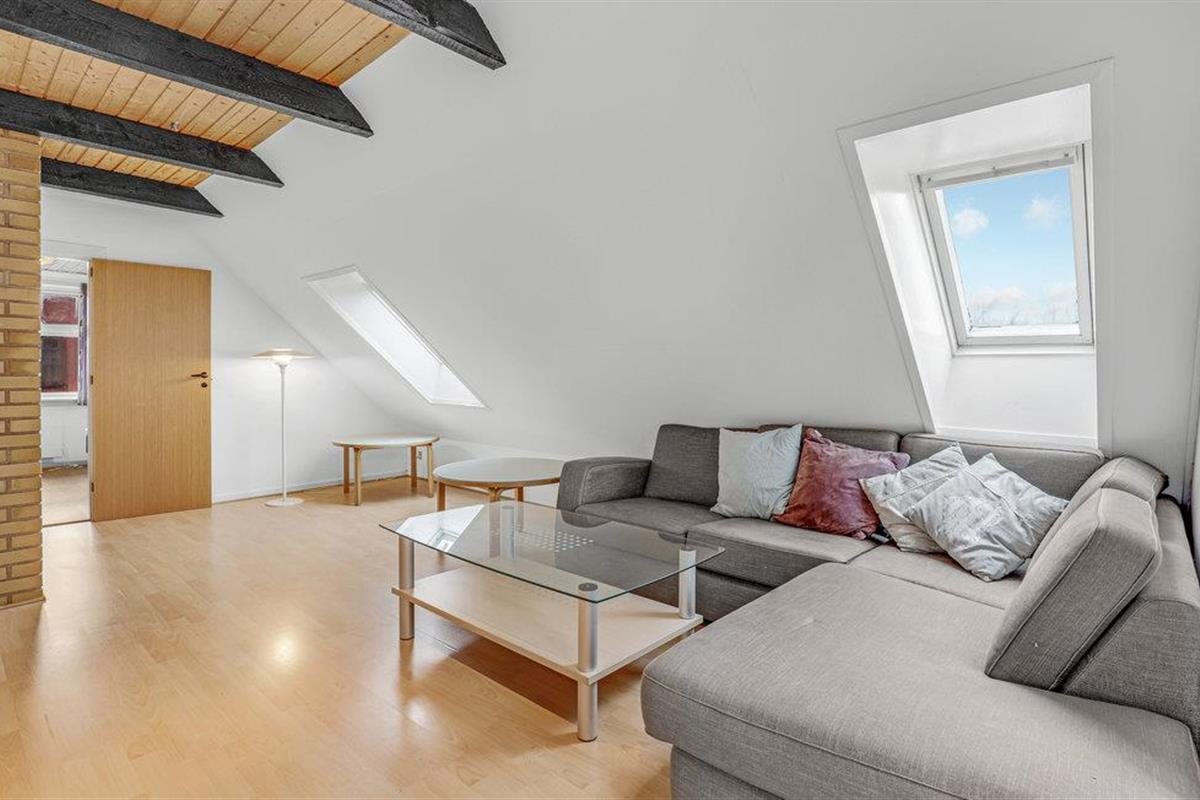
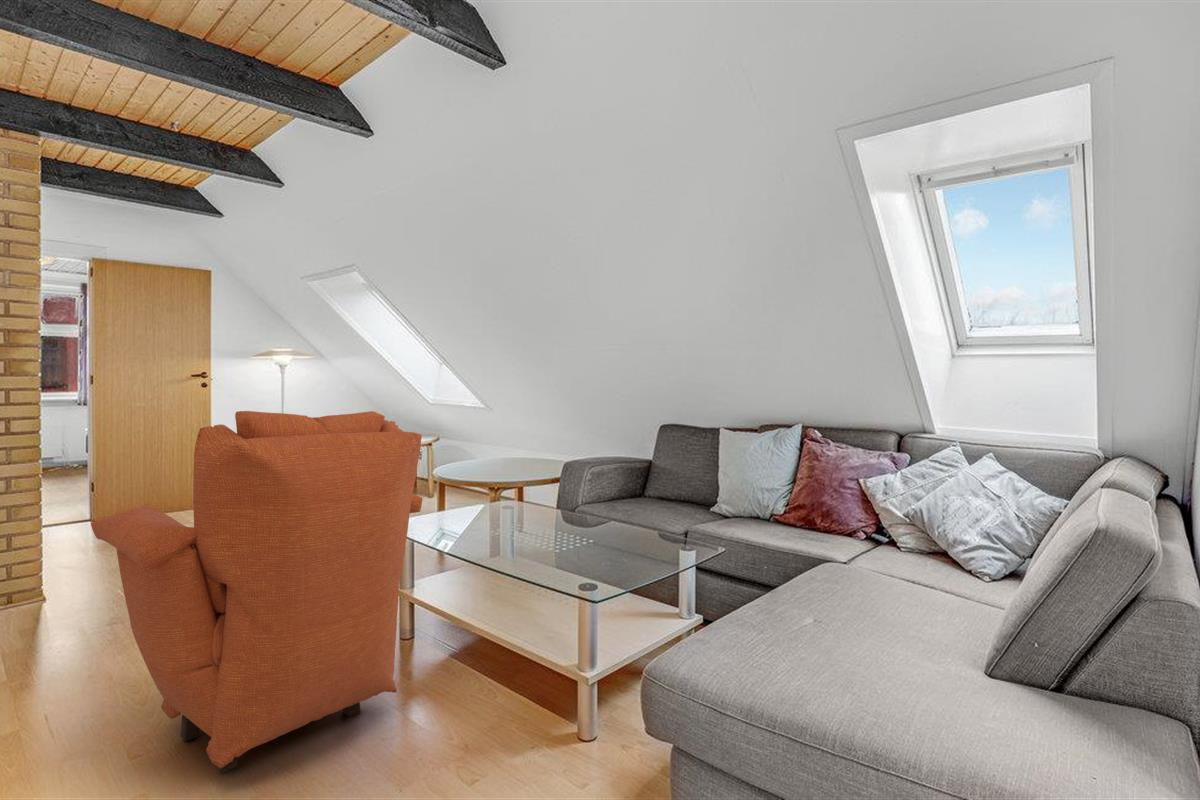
+ armchair (282, 569)
